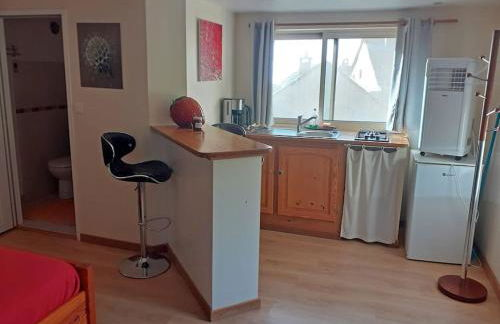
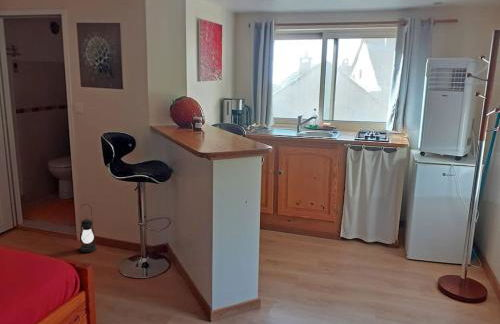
+ lantern (87, 227)
